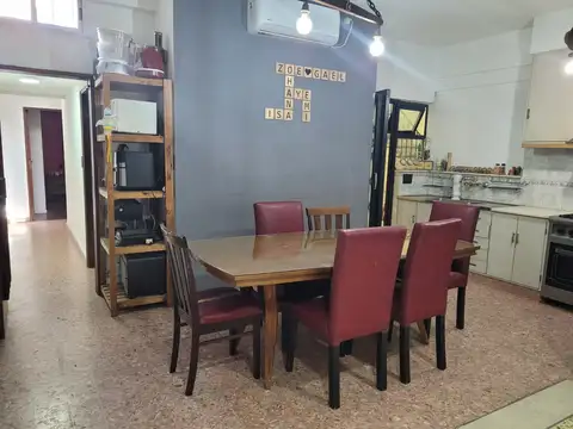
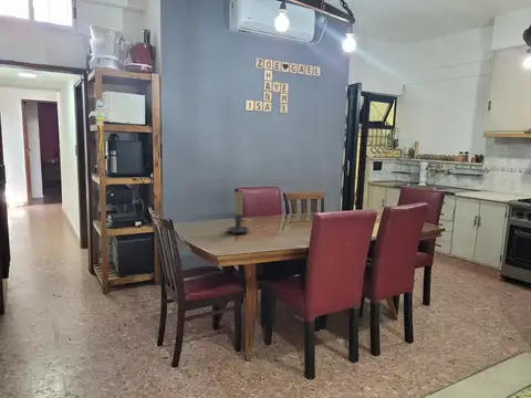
+ candle holder (237, 211)
